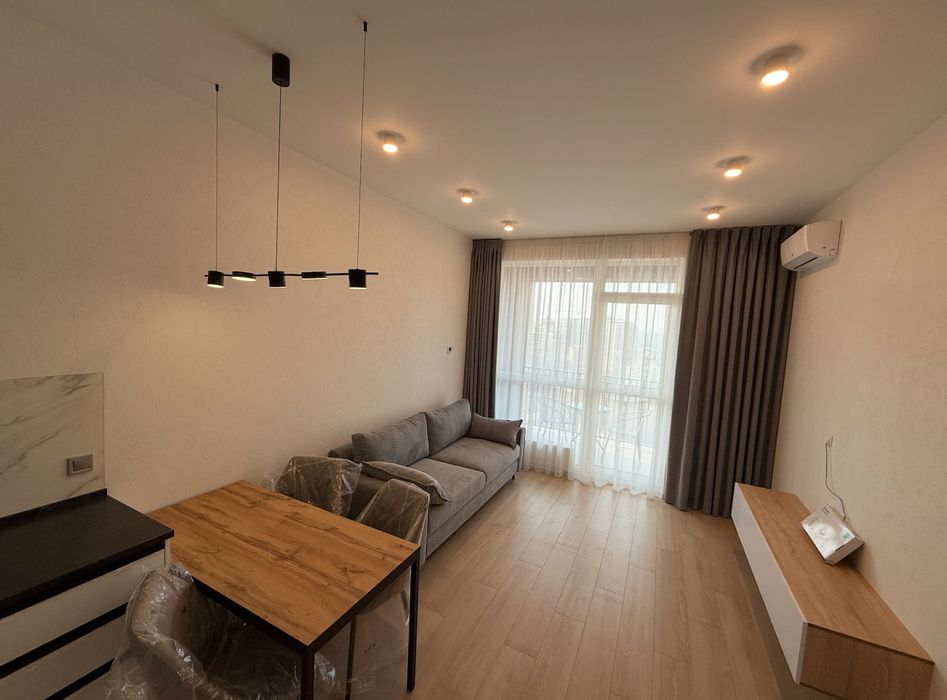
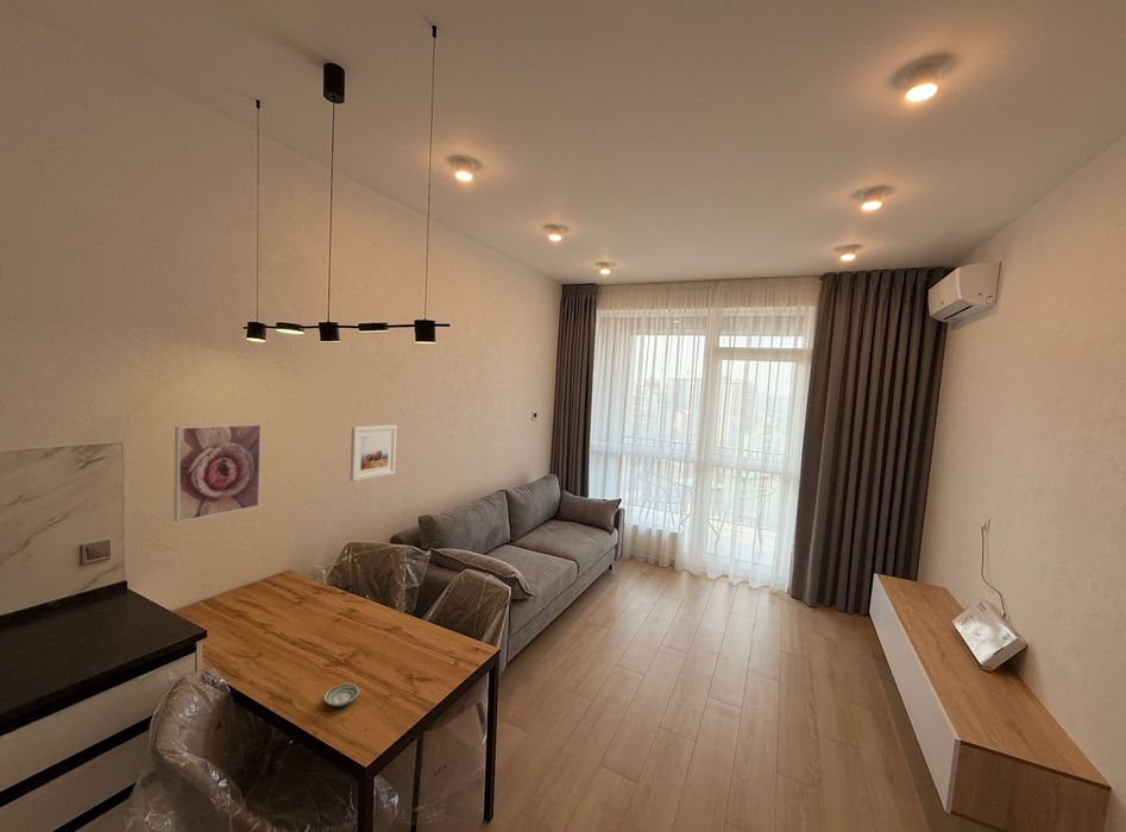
+ saucer (341, 697)
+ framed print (220, 469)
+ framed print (375, 452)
